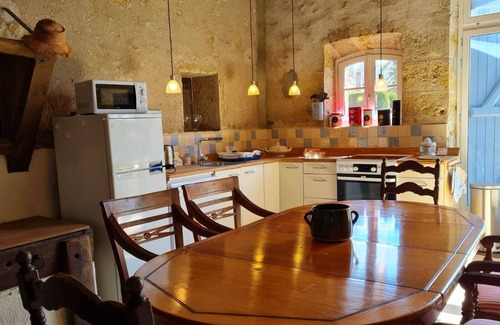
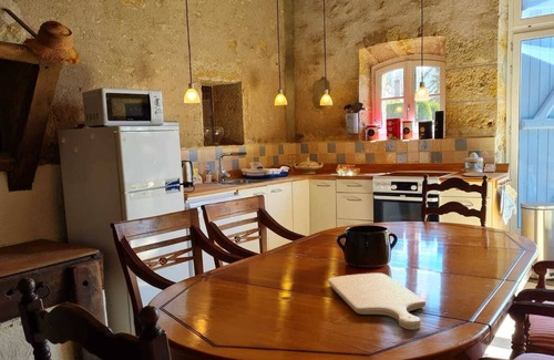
+ chopping board (380, 297)
